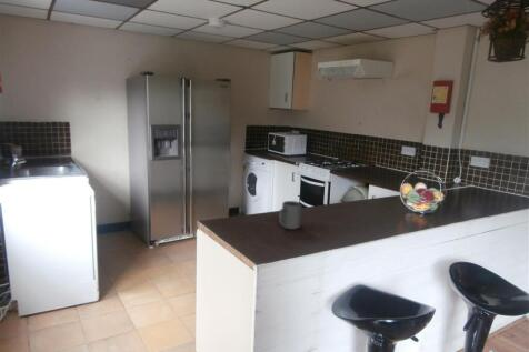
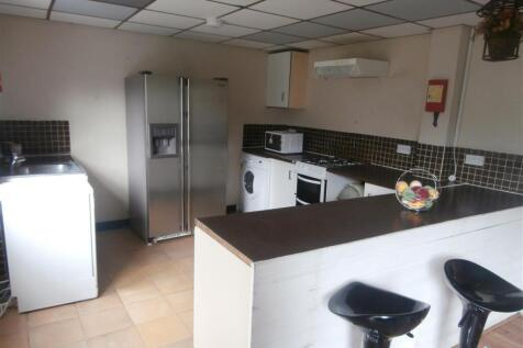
- mug (289, 215)
